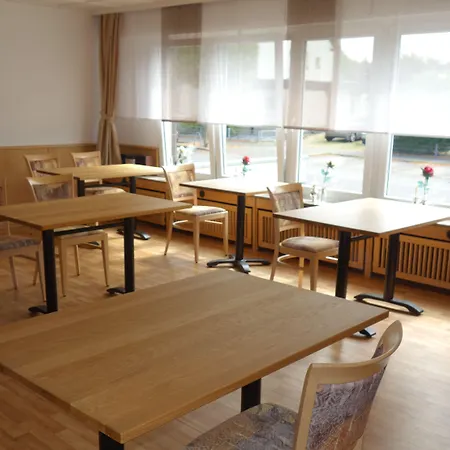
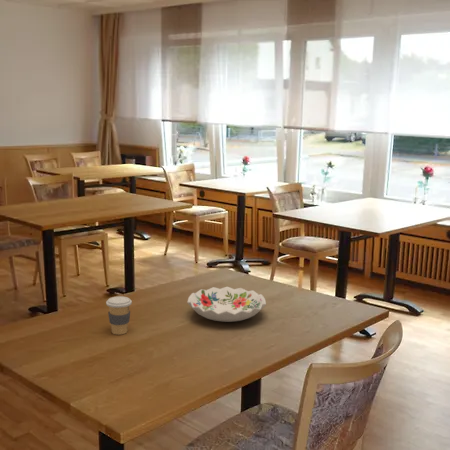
+ decorative bowl (226, 306)
+ coffee cup (119, 315)
